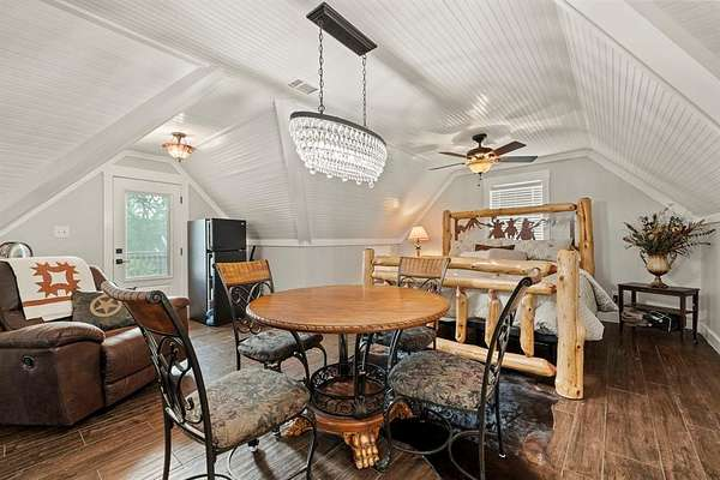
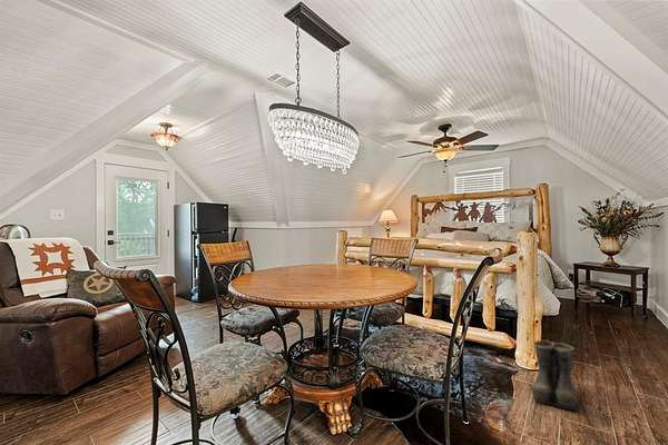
+ boots (553, 372)
